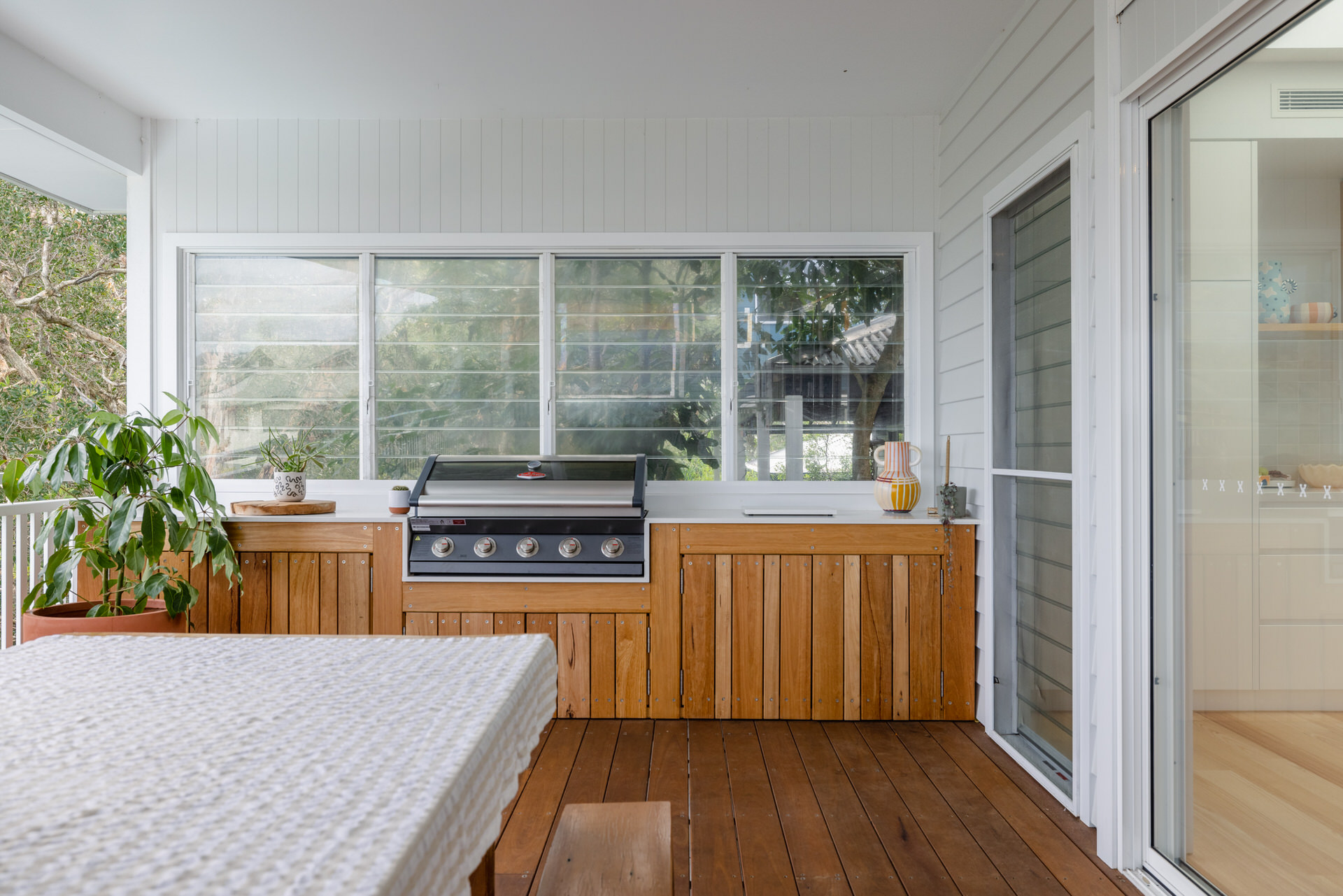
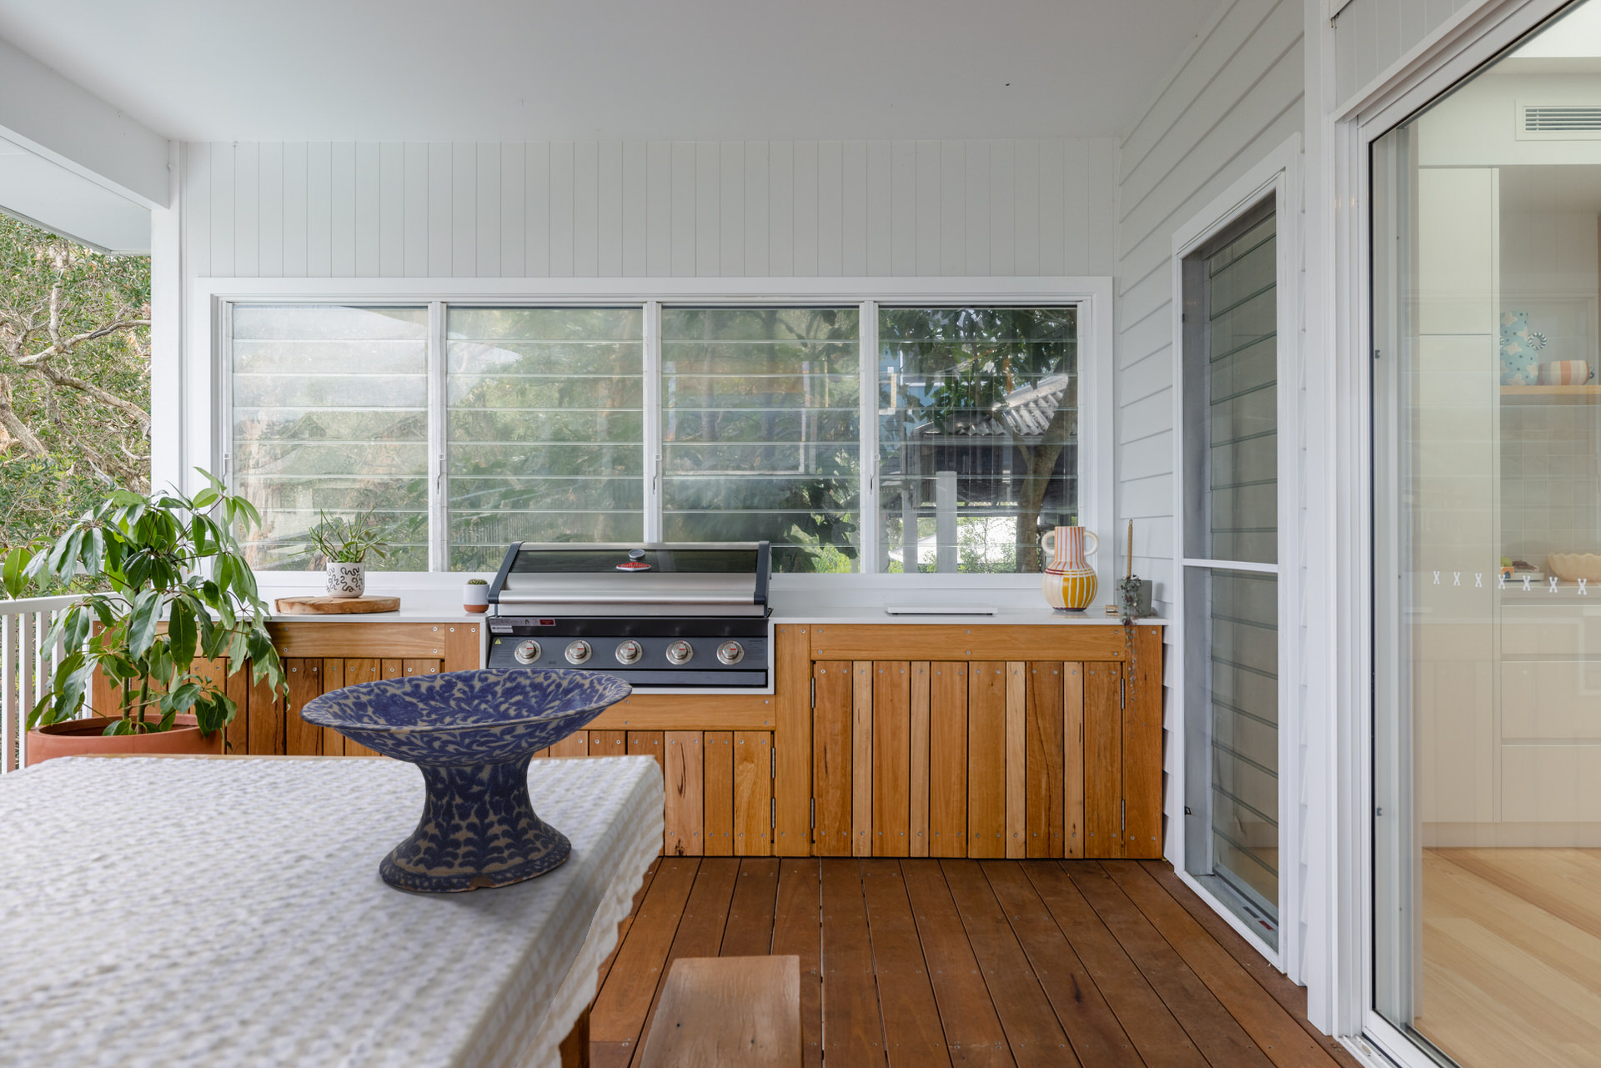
+ decorative bowl (476, 774)
